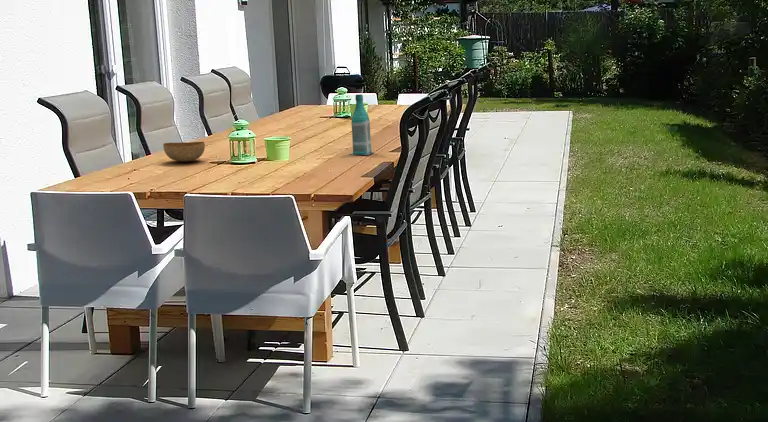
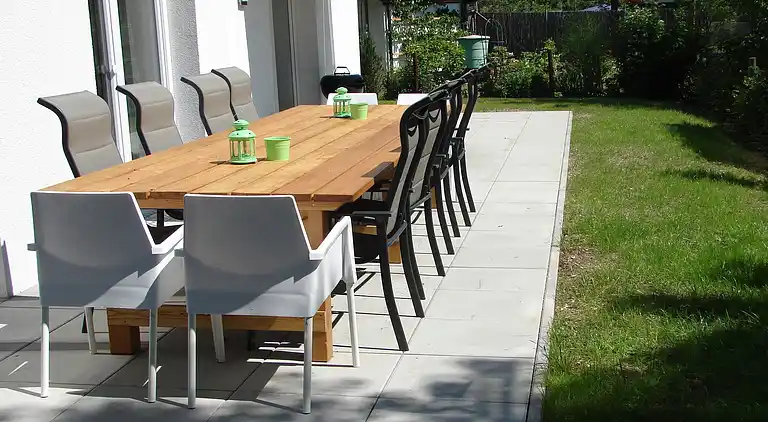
- bottle (359, 124)
- bowl (184, 152)
